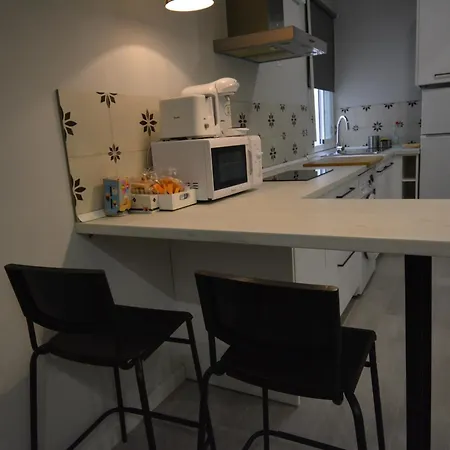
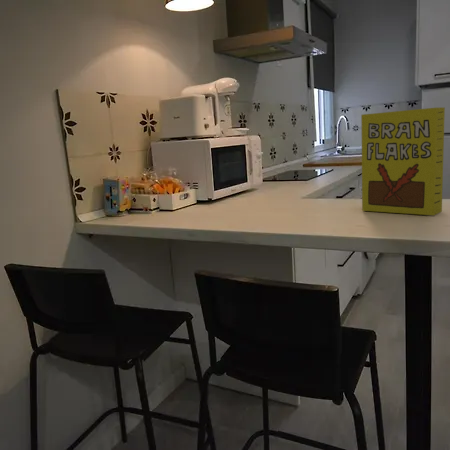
+ cereal box (400, 162)
